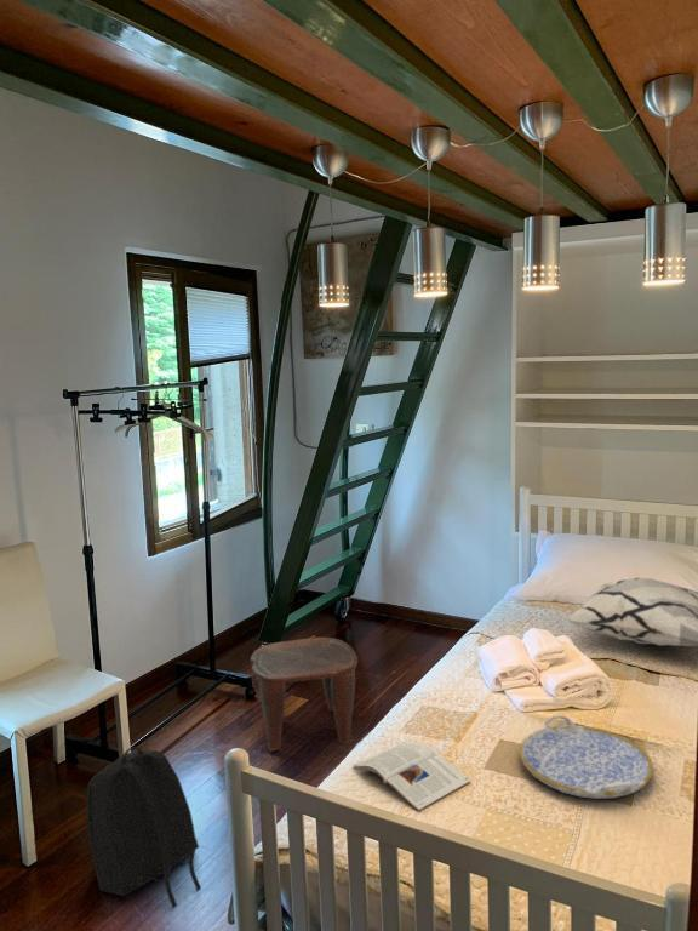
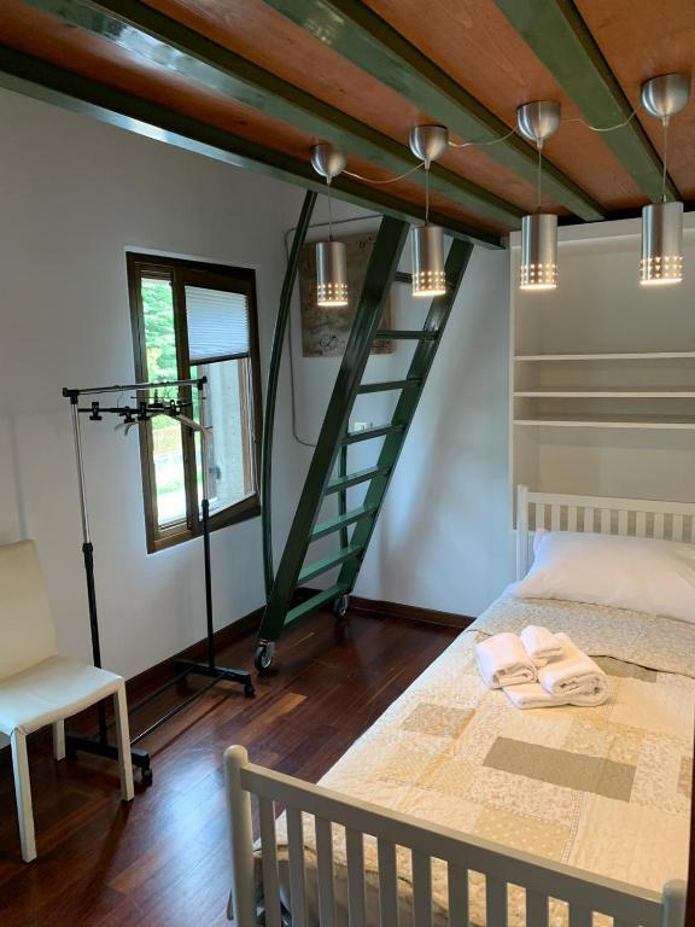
- serving tray (584, 758)
- decorative pillow (647, 610)
- backpack (144, 812)
- magazine (410, 767)
- stool (302, 680)
